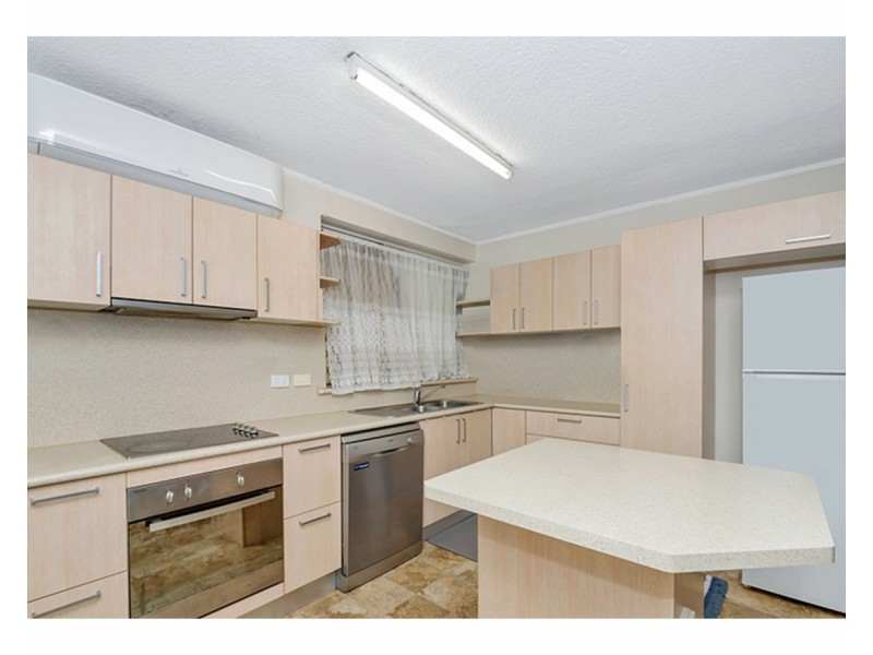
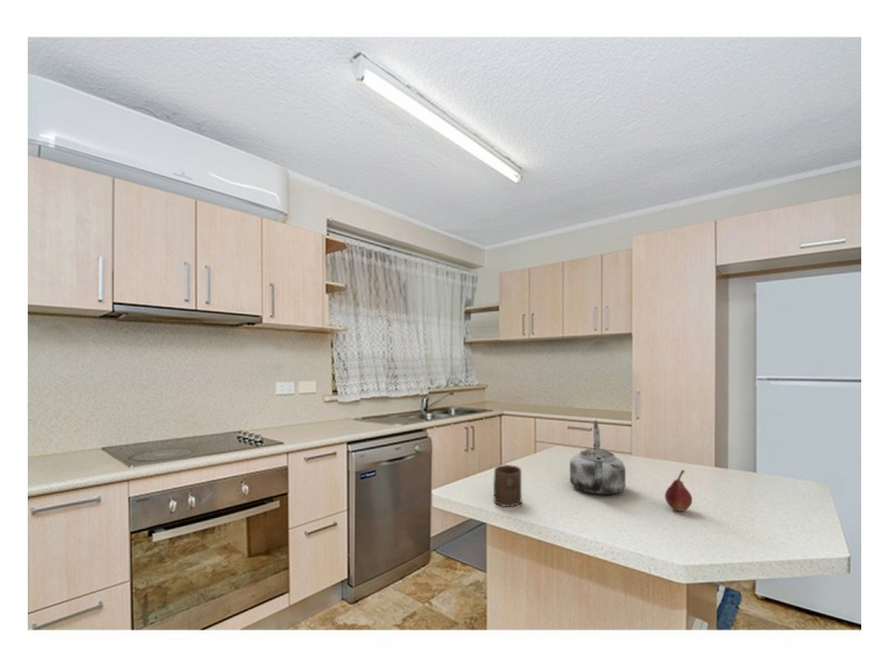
+ fruit (678, 489)
+ cup (507, 485)
+ kettle (597, 457)
